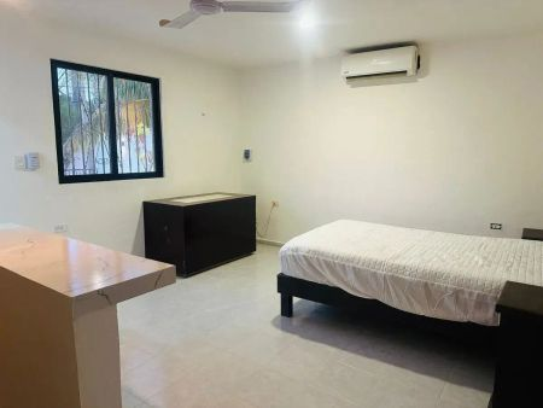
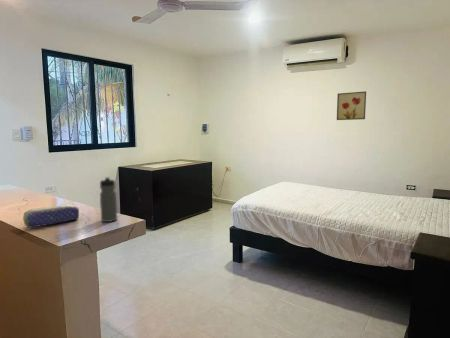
+ pencil case (51, 215)
+ wall art (351, 106)
+ water bottle (108, 198)
